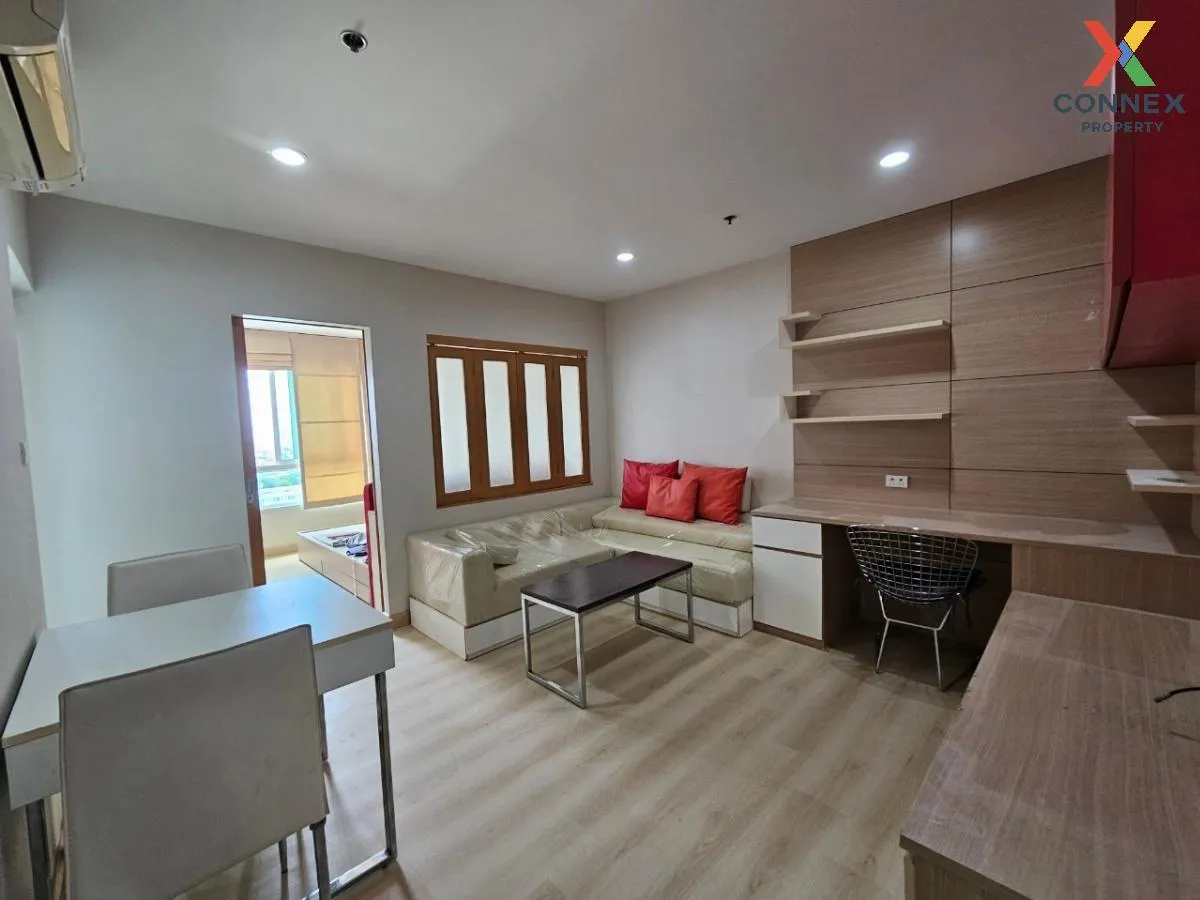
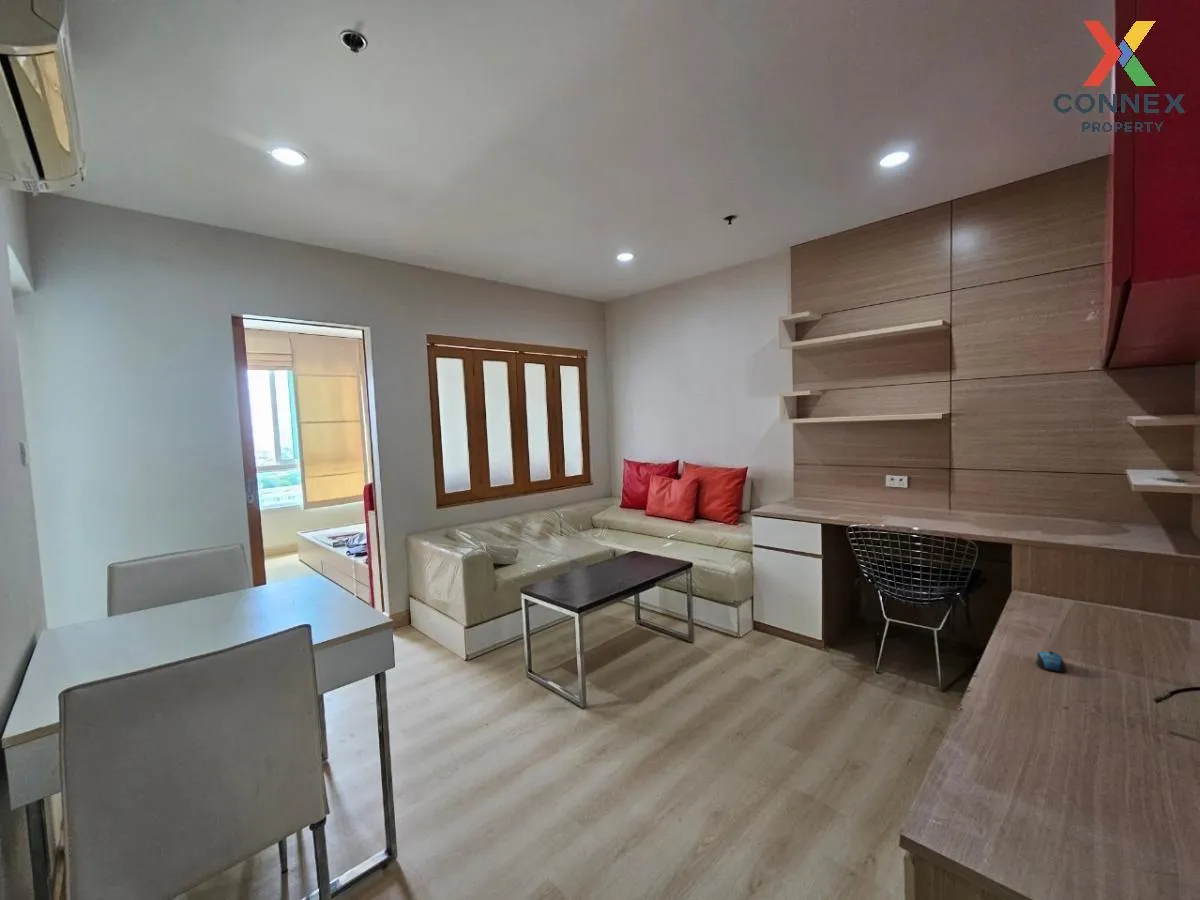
+ computer mouse (1049, 657)
